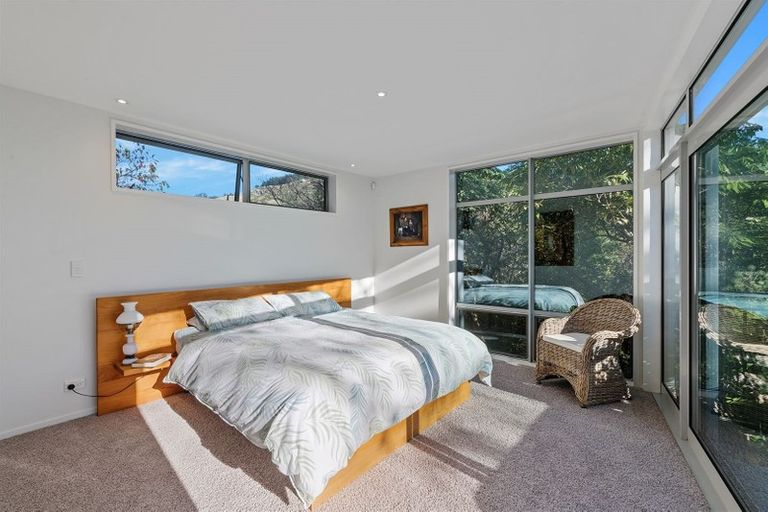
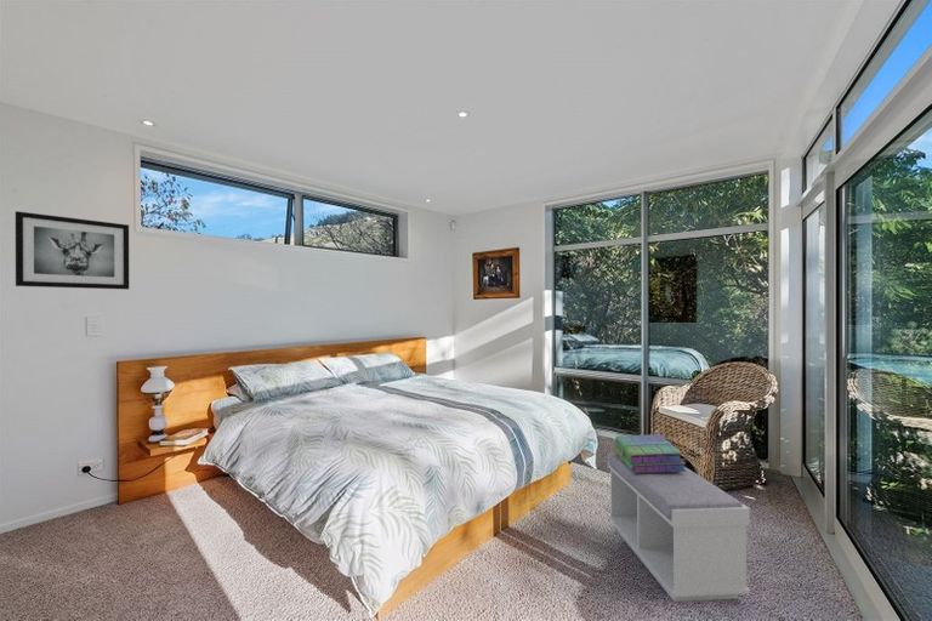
+ wall art (75, 252)
+ stack of books (647, 454)
+ bench (666, 515)
